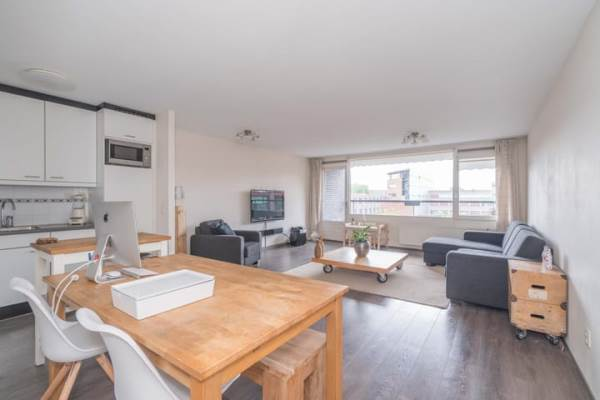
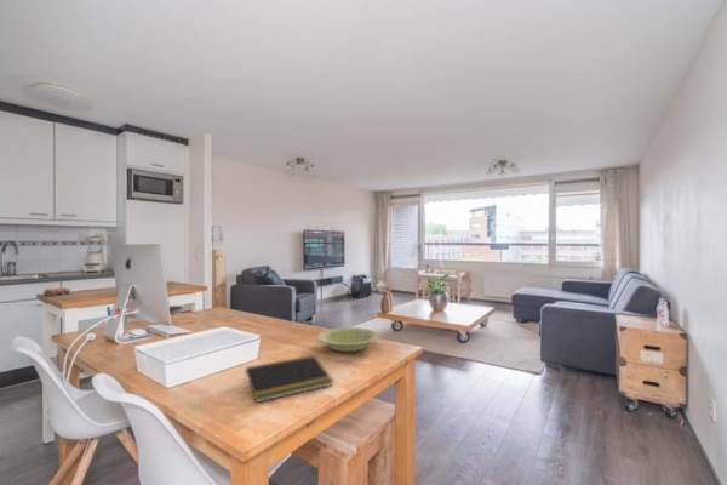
+ notepad (288, 376)
+ bowl (348, 341)
